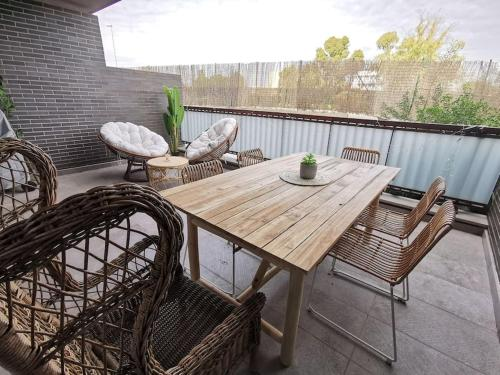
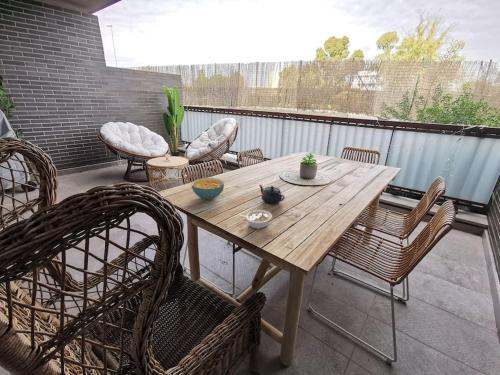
+ teapot (271, 193)
+ legume (257, 219)
+ cereal bowl (208, 190)
